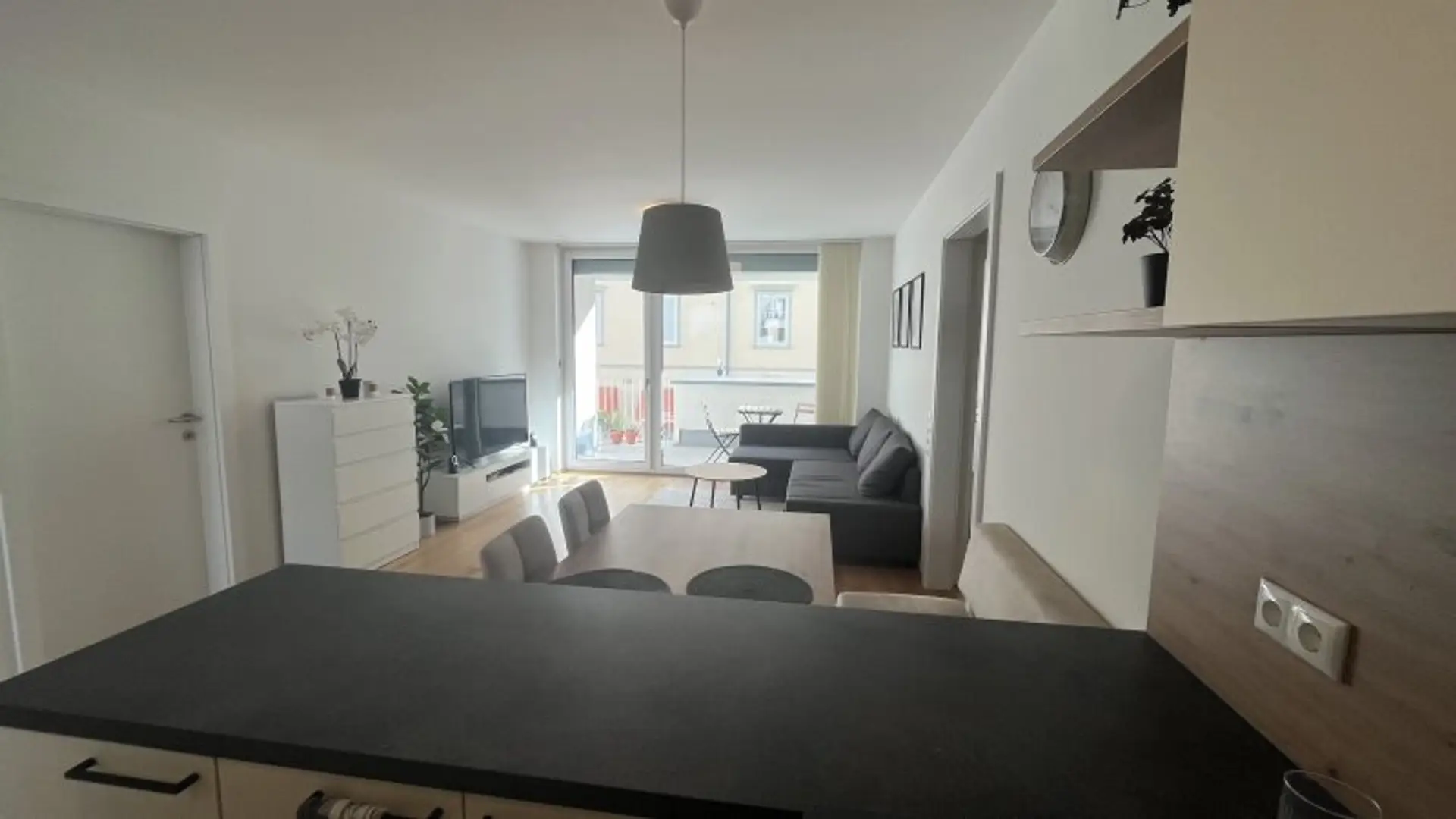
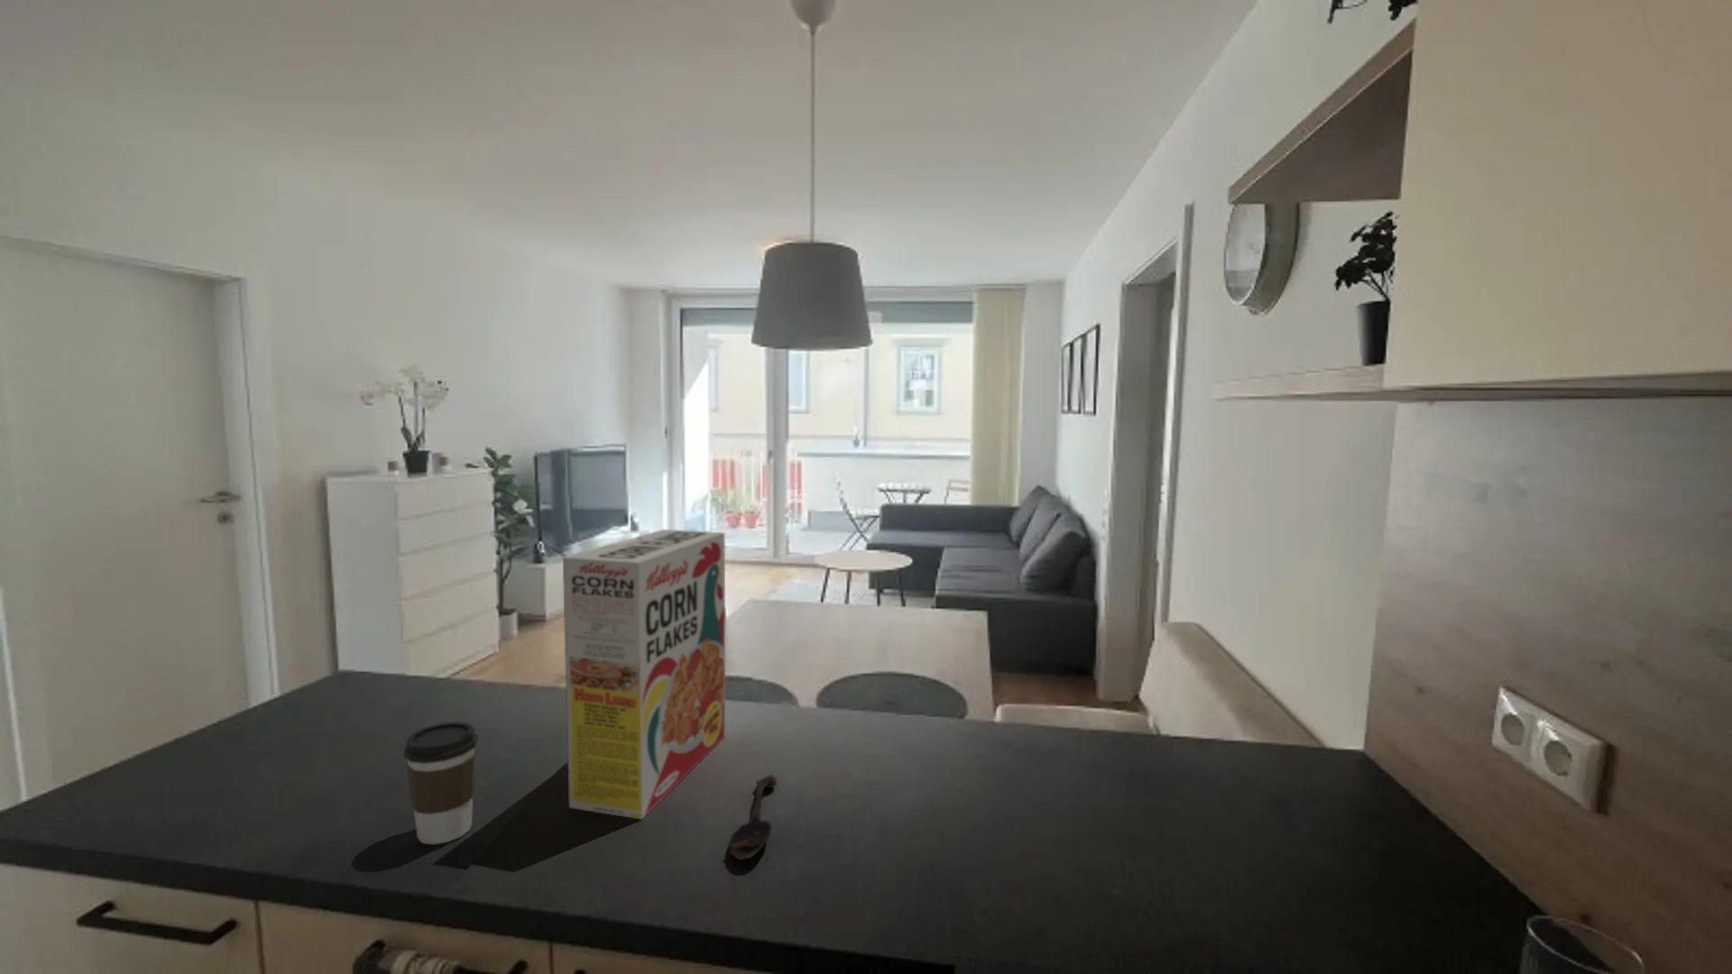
+ cereal box (653, 658)
+ spoon (760, 811)
+ coffee cup (443, 783)
